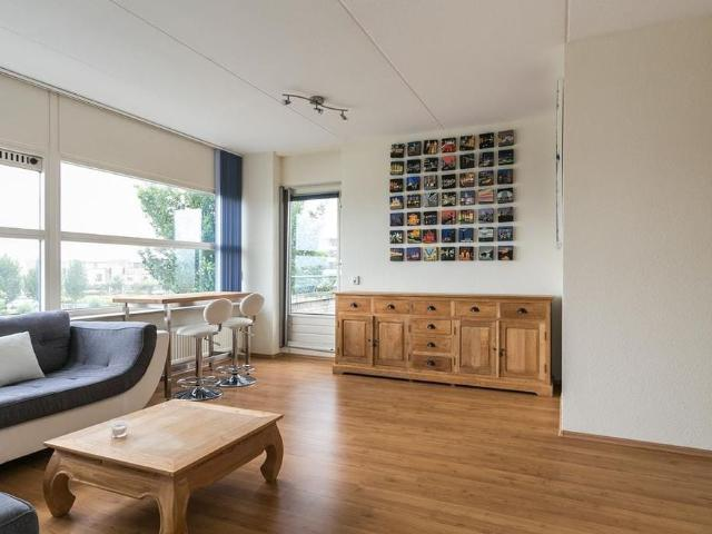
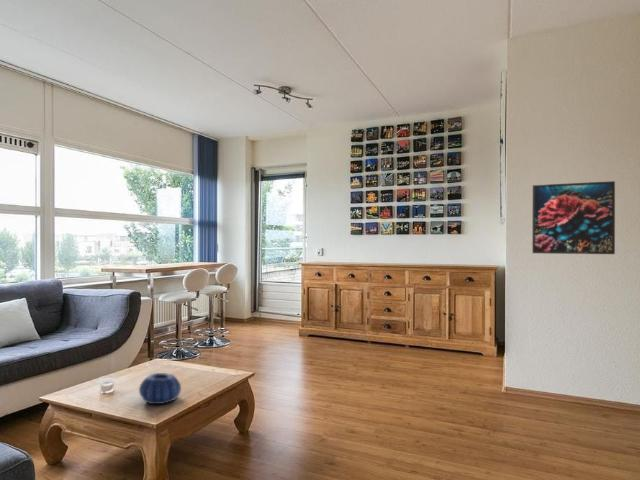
+ decorative bowl (160, 387)
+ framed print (572, 218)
